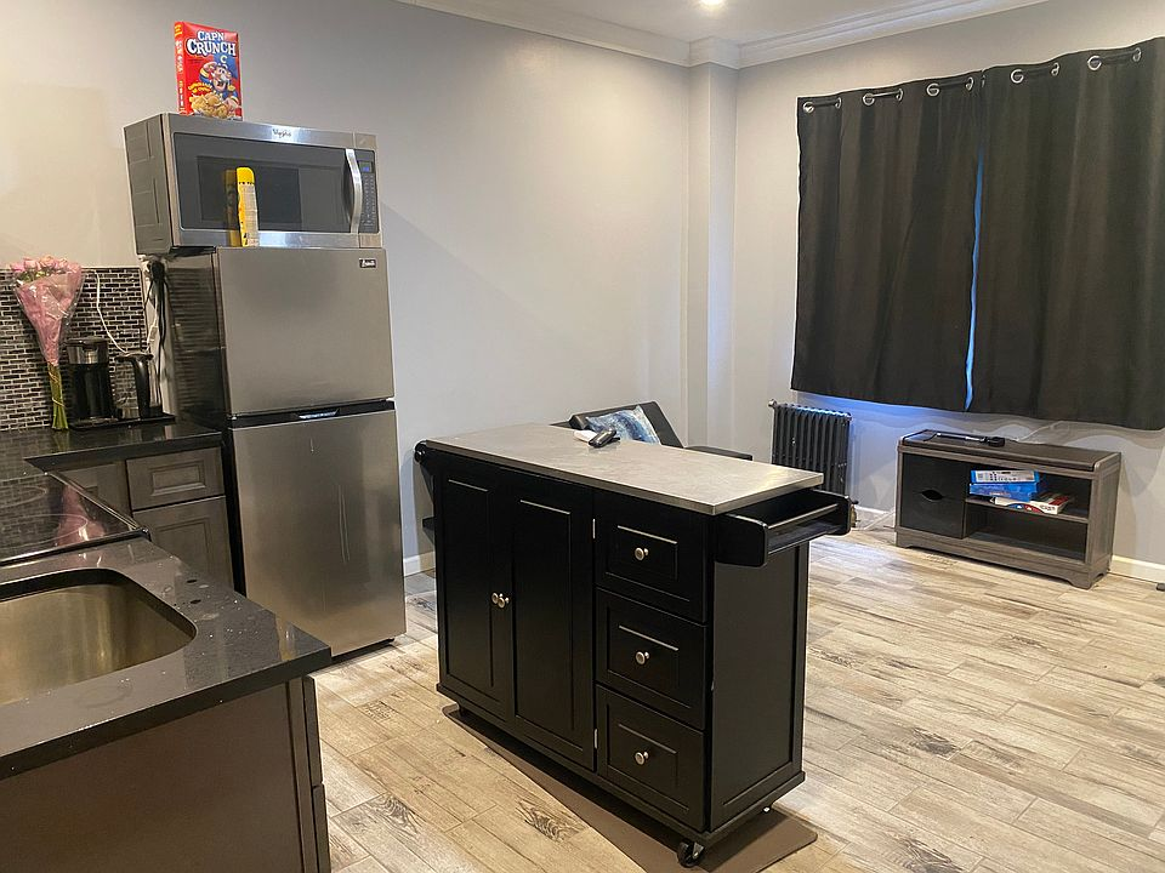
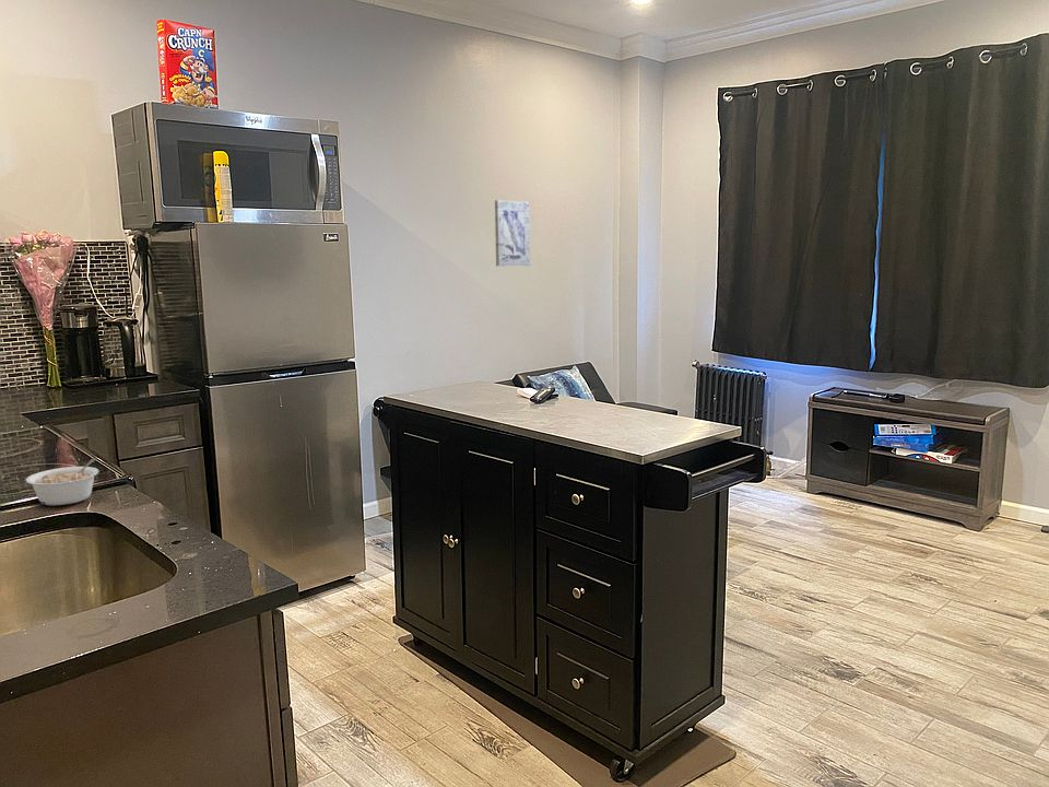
+ wall art (512, 233)
+ legume (63, 483)
